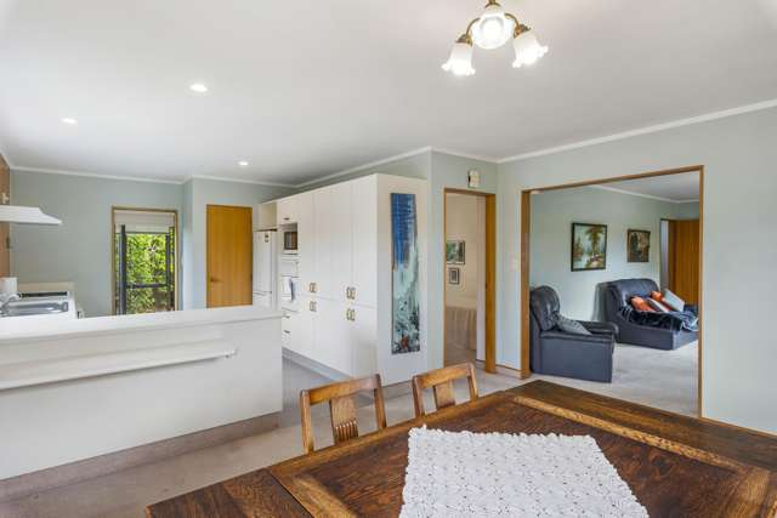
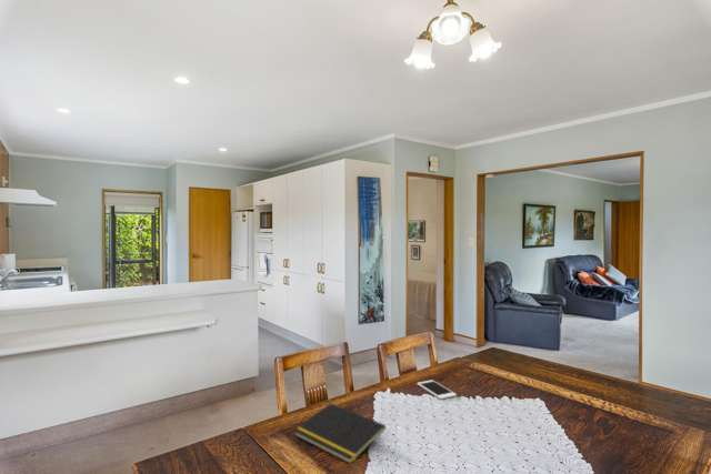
+ notepad (339, 430)
+ cell phone (435, 389)
